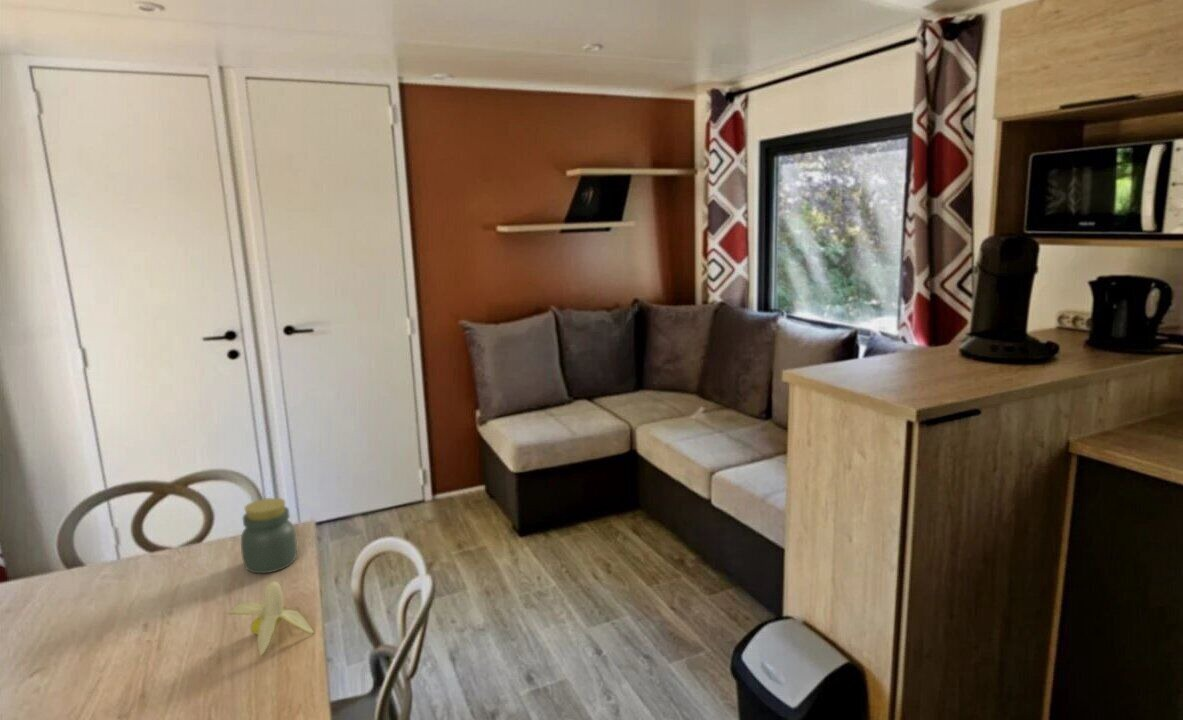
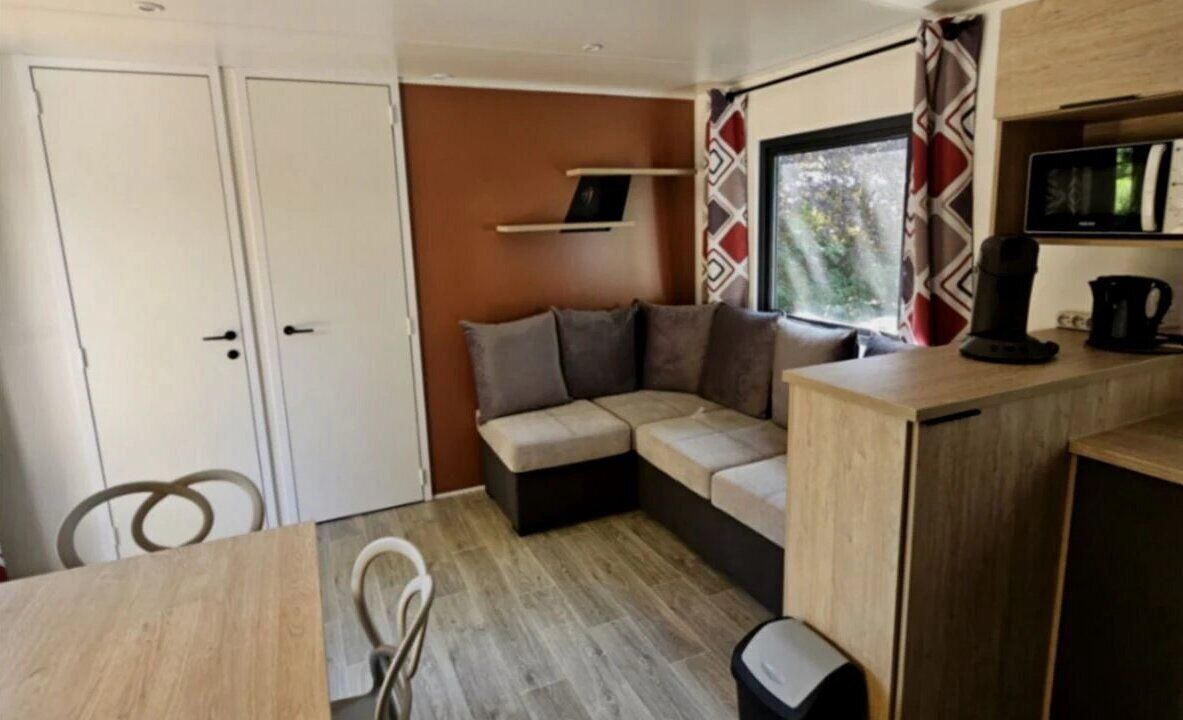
- jar (268, 534)
- banana (268, 609)
